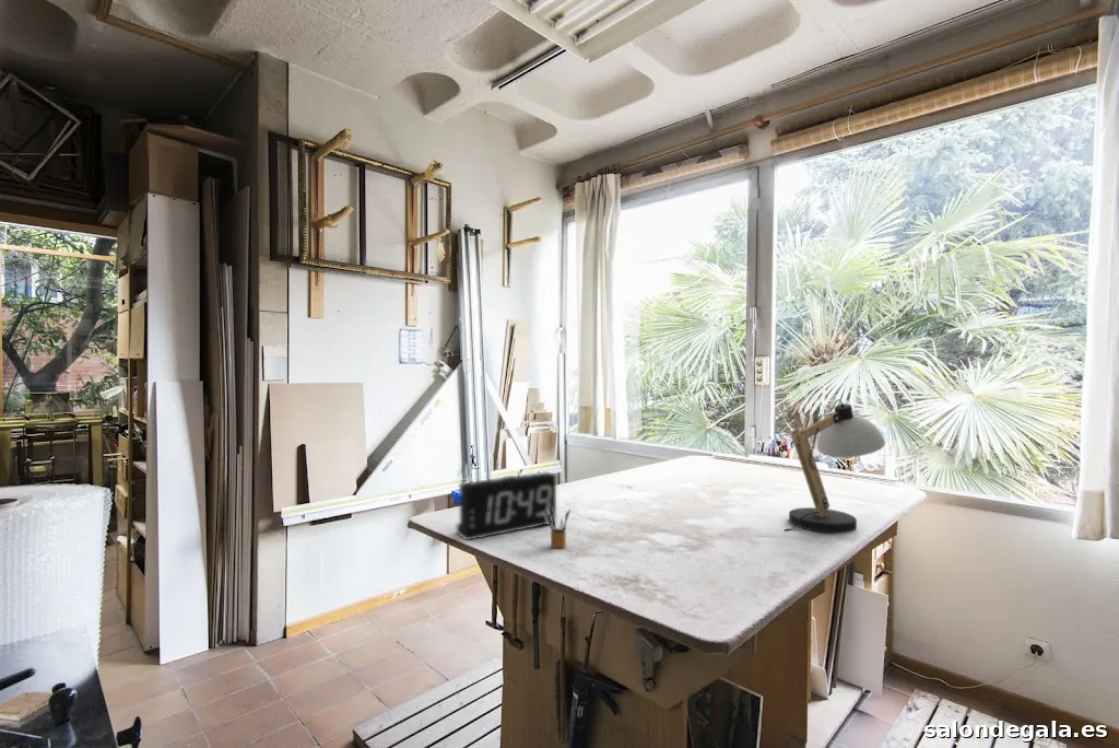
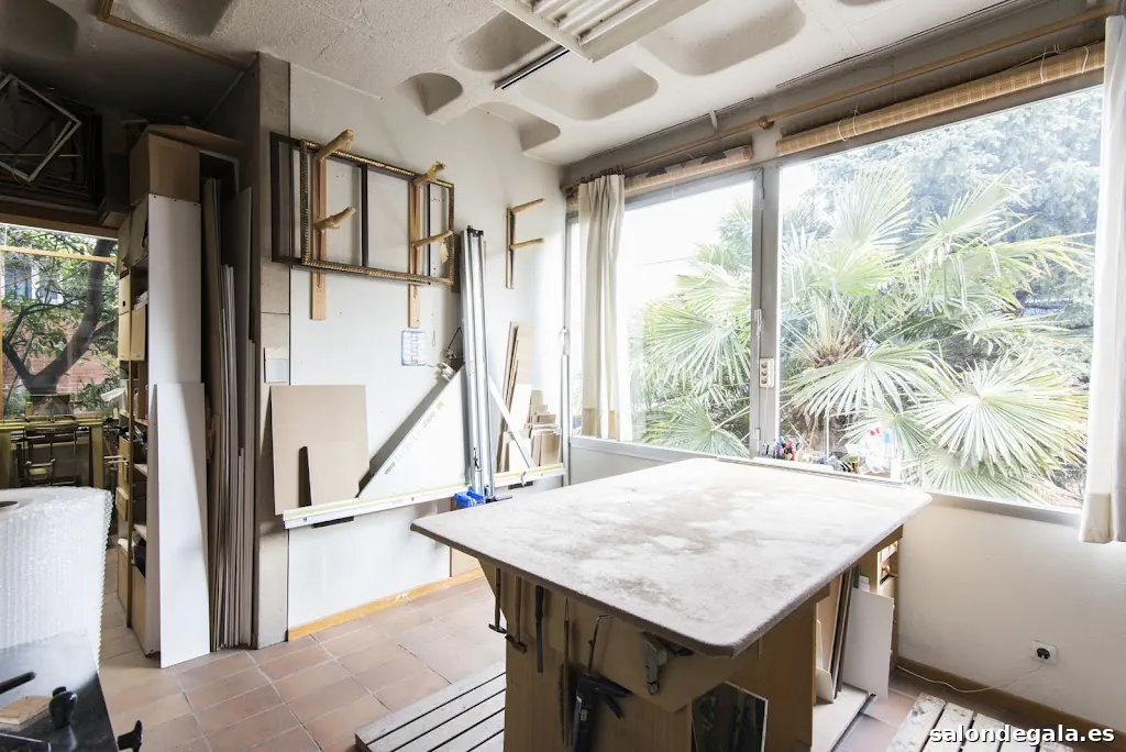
- desk lamp (828, 455)
- pencil box (561, 527)
- alarm clock (507, 502)
